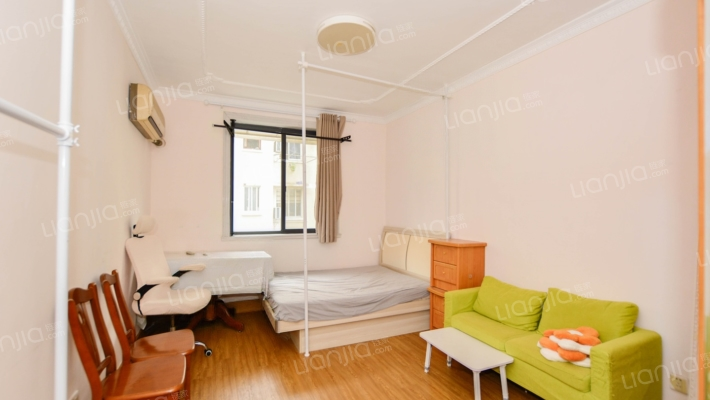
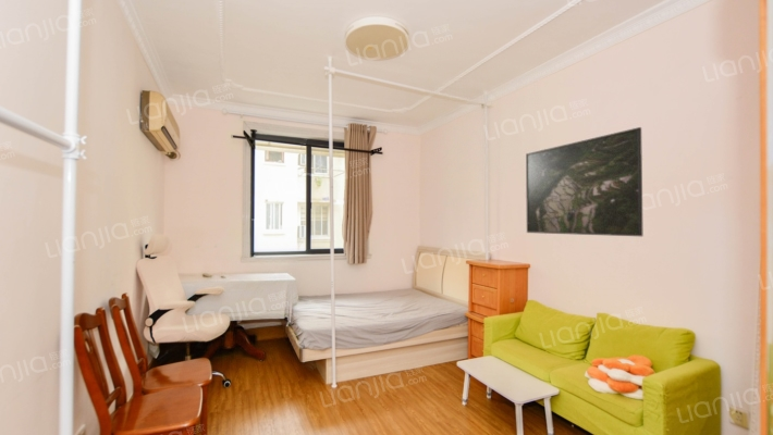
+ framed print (575, 188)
